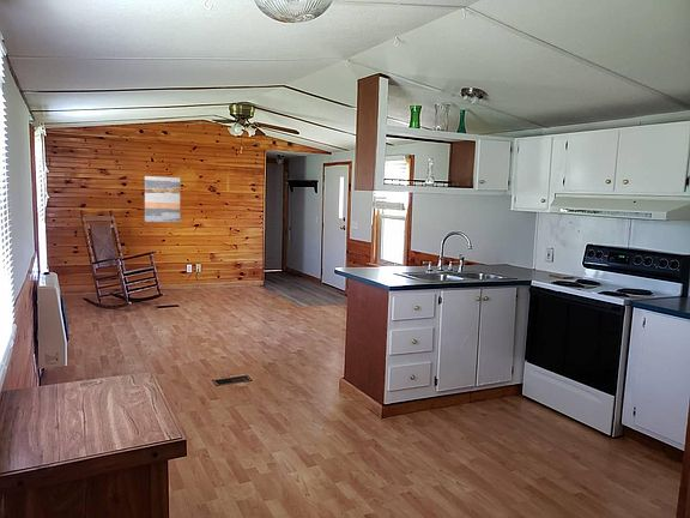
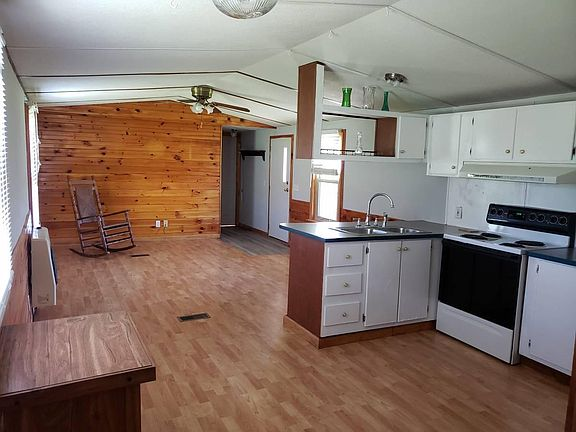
- wall art (162, 199)
